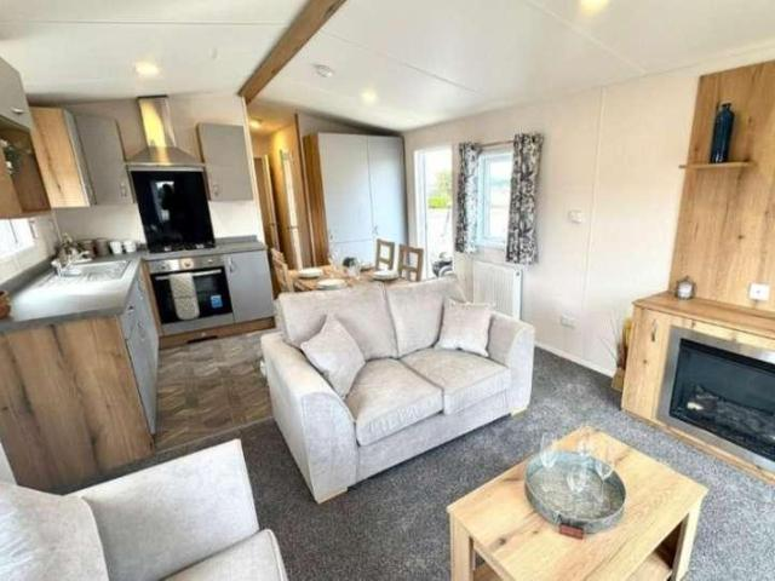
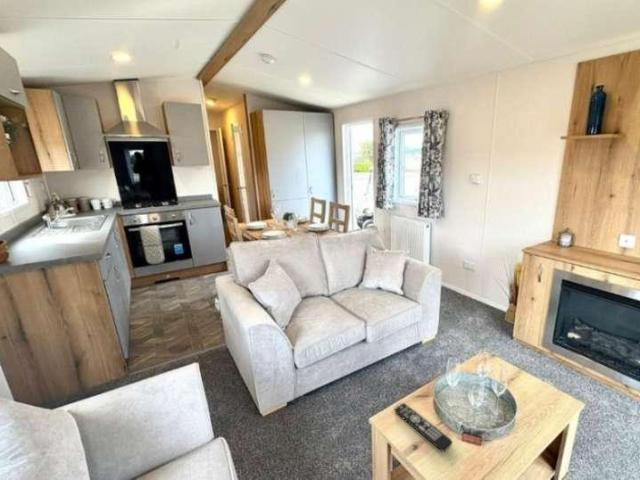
+ remote control (421, 425)
